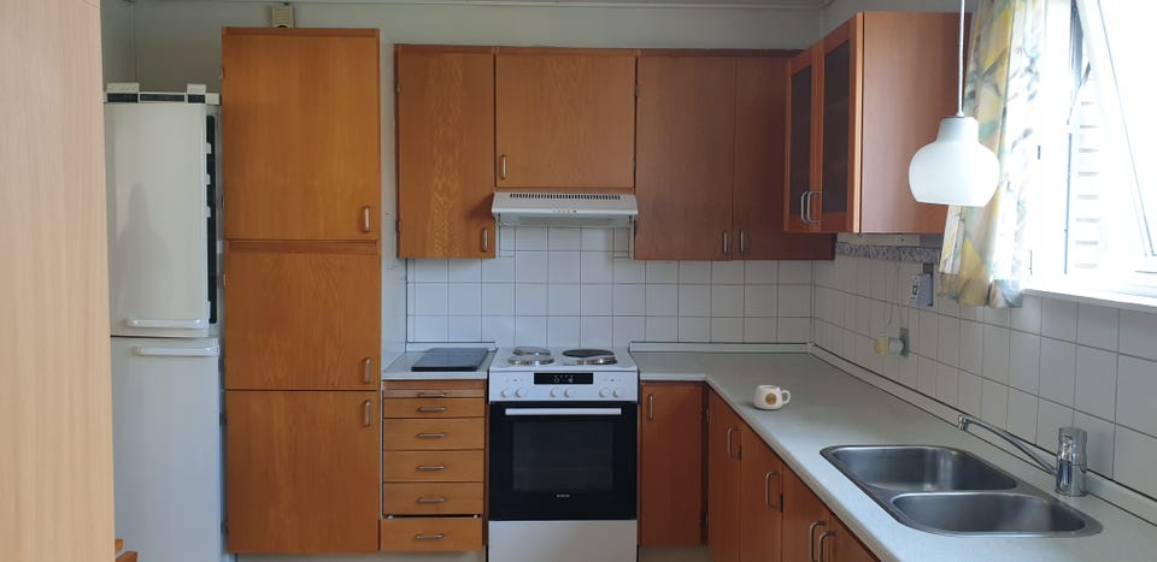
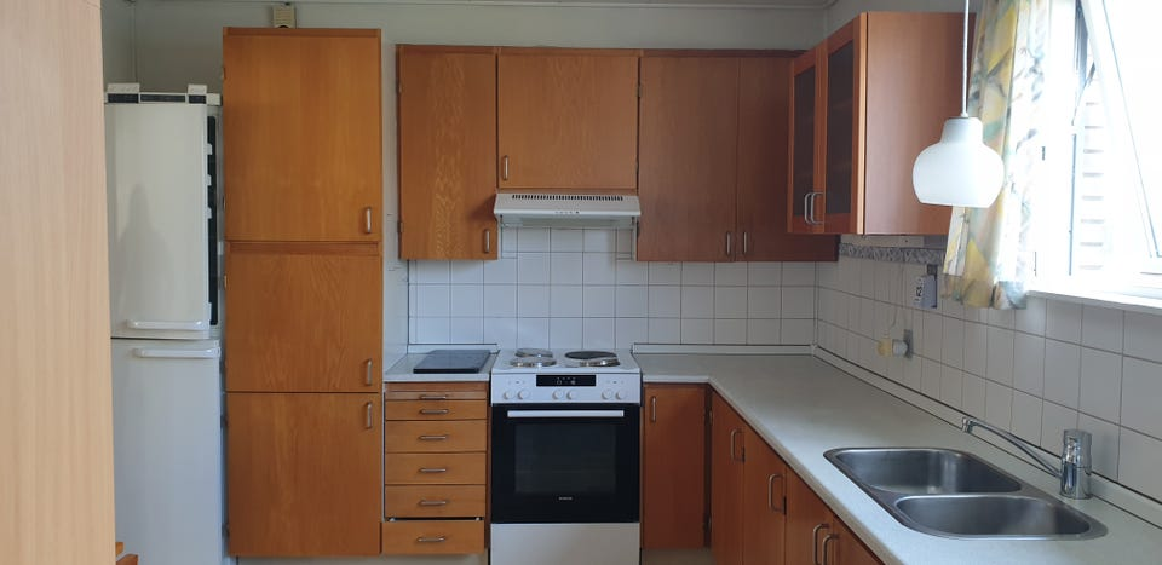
- mug (771, 397)
